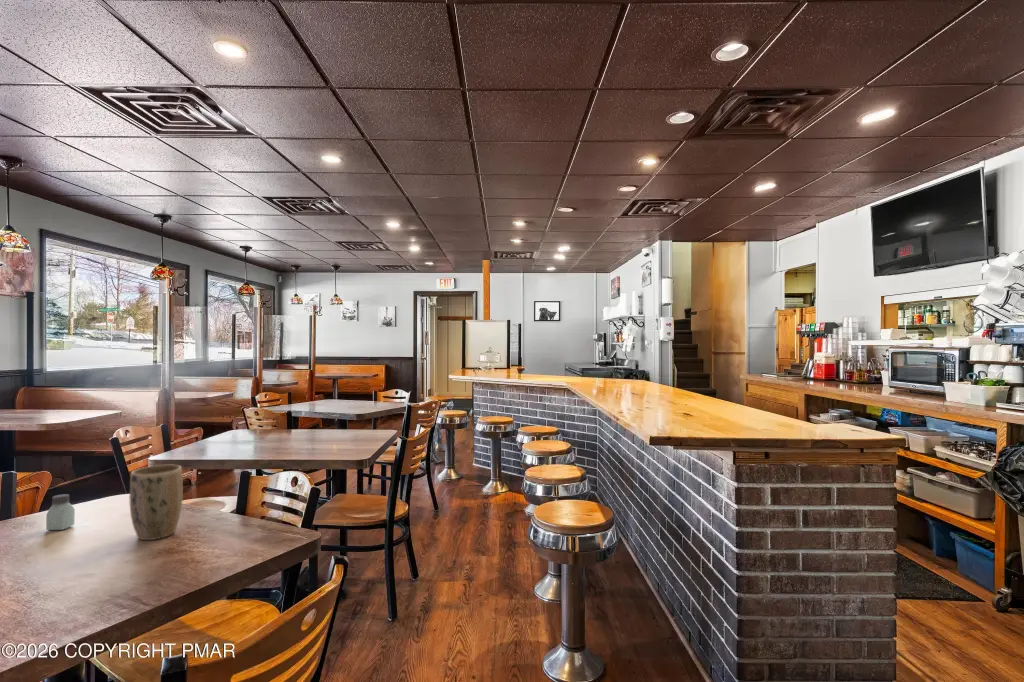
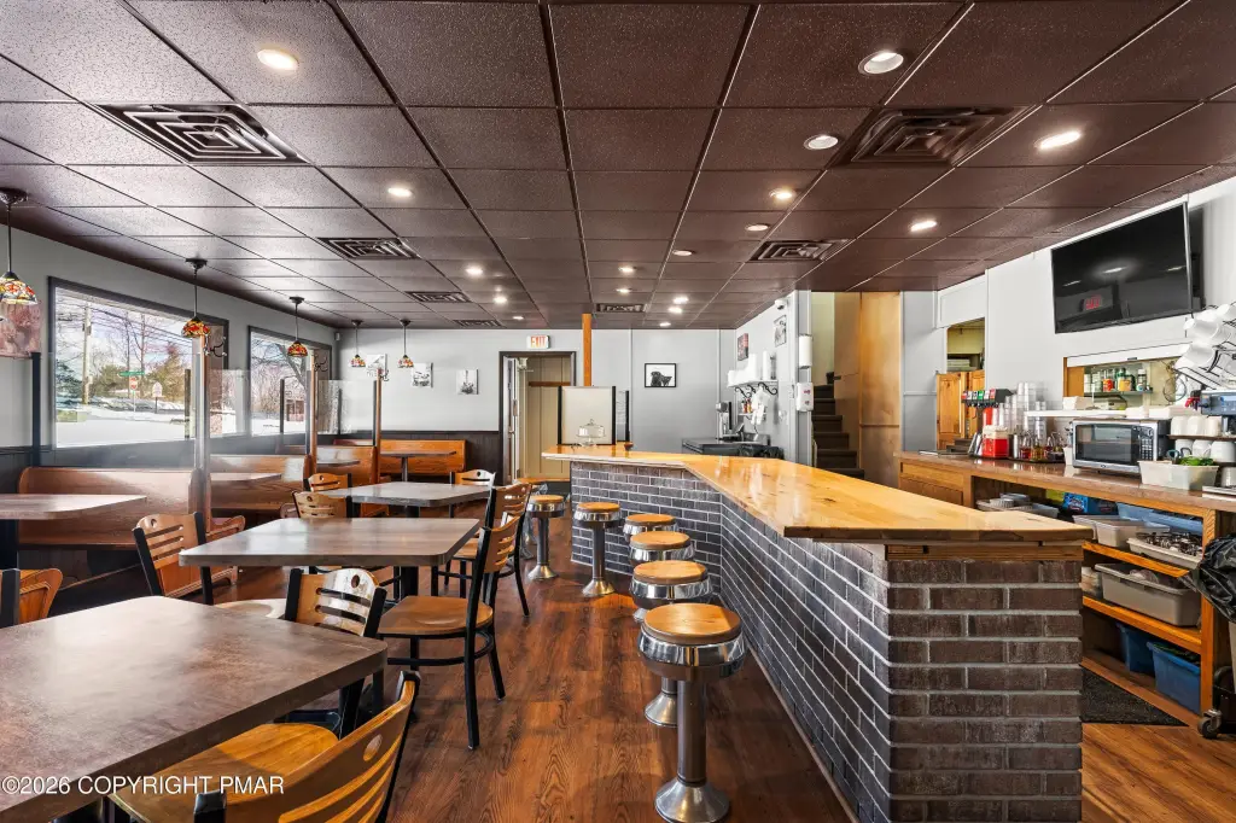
- saltshaker (60, 511)
- plant pot (156, 501)
